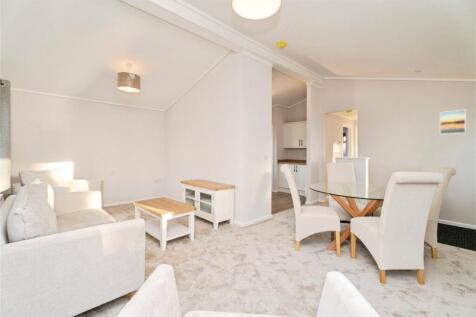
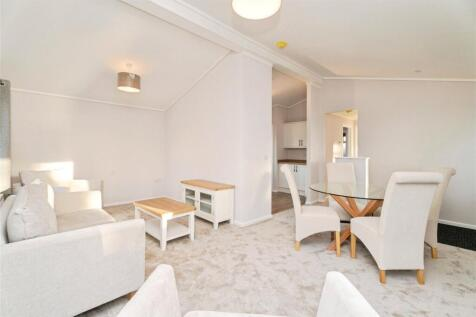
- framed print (452, 122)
